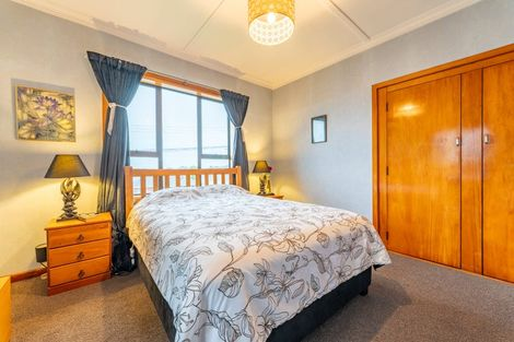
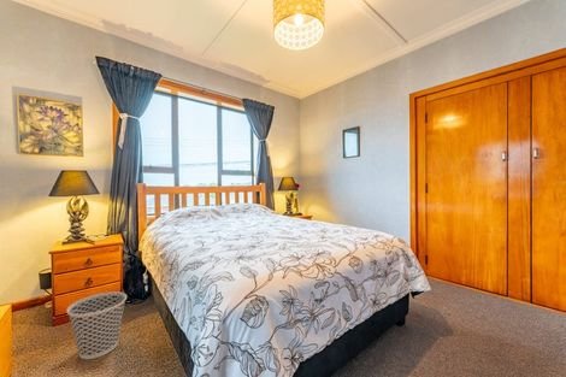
+ wastebasket (99, 325)
